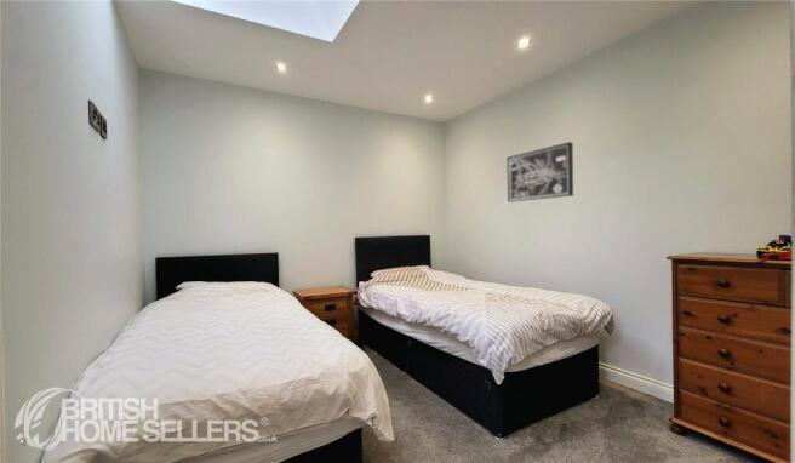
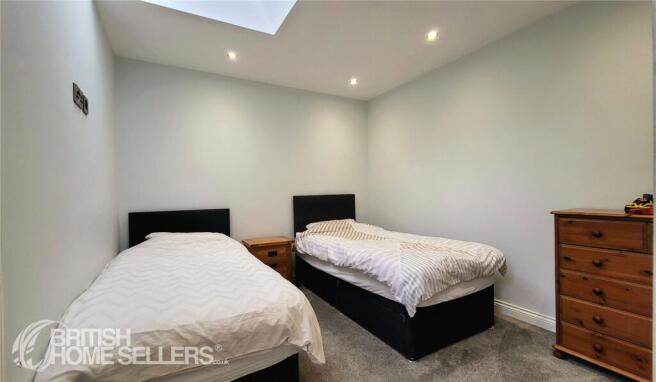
- wall art (537, 175)
